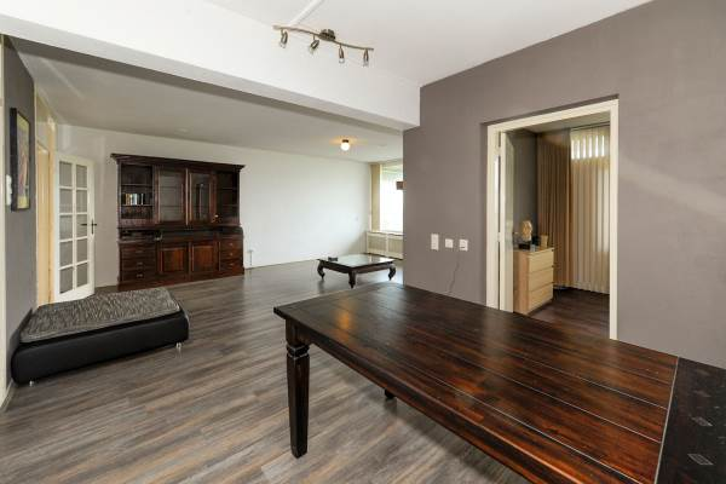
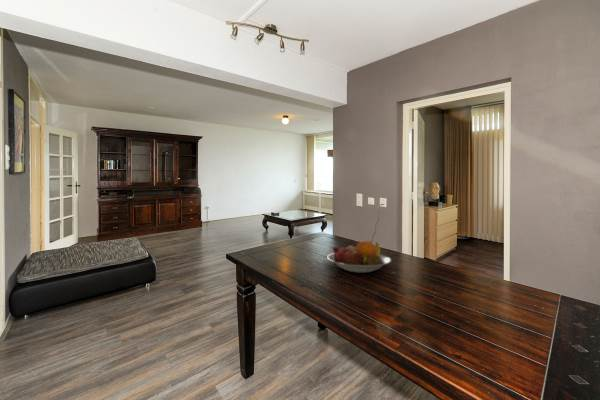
+ fruit bowl (358, 255)
